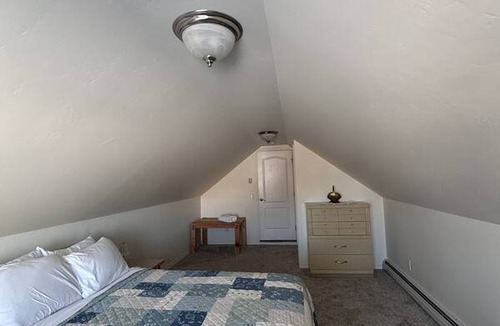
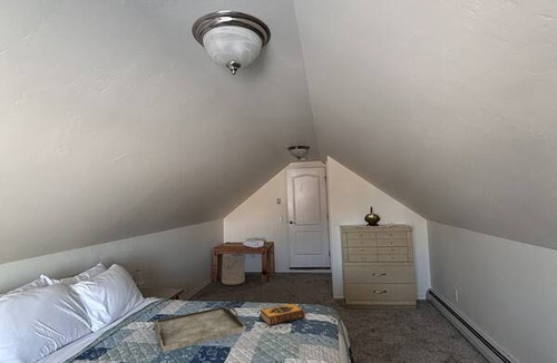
+ laundry hamper (232, 266)
+ hardback book (282, 314)
+ serving tray (197, 321)
